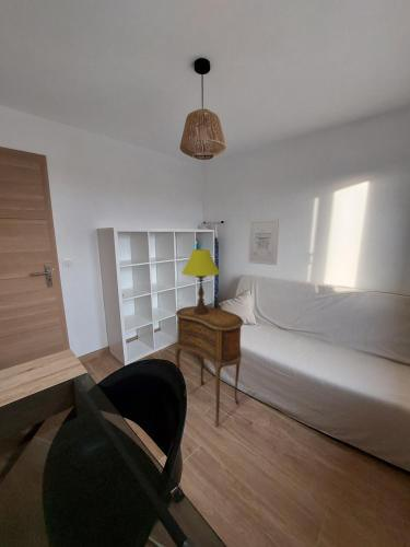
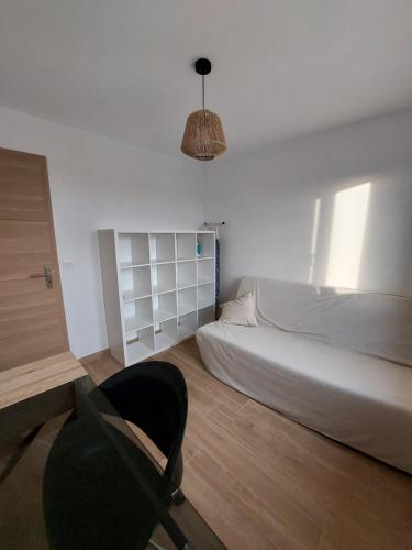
- side table (209, 359)
- table lamp (200, 281)
- wall art (262, 242)
